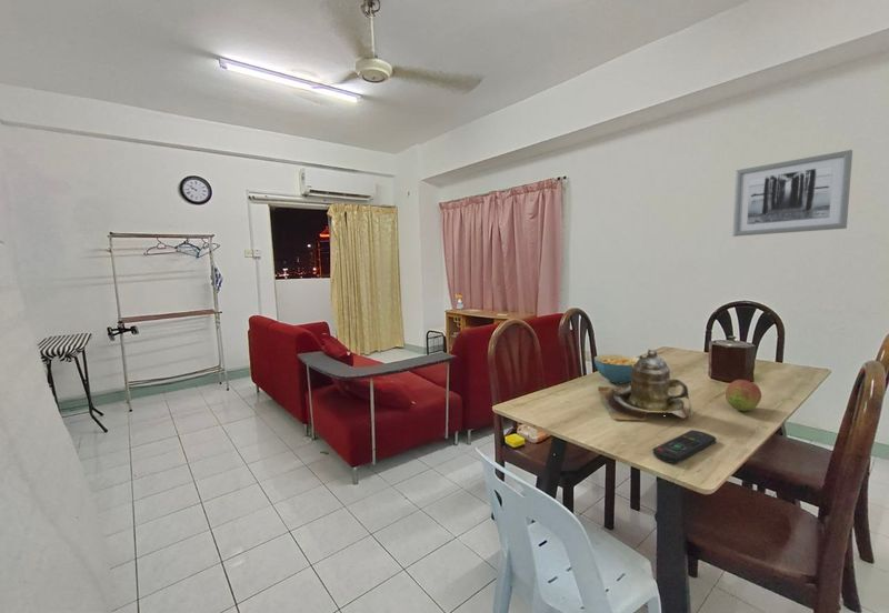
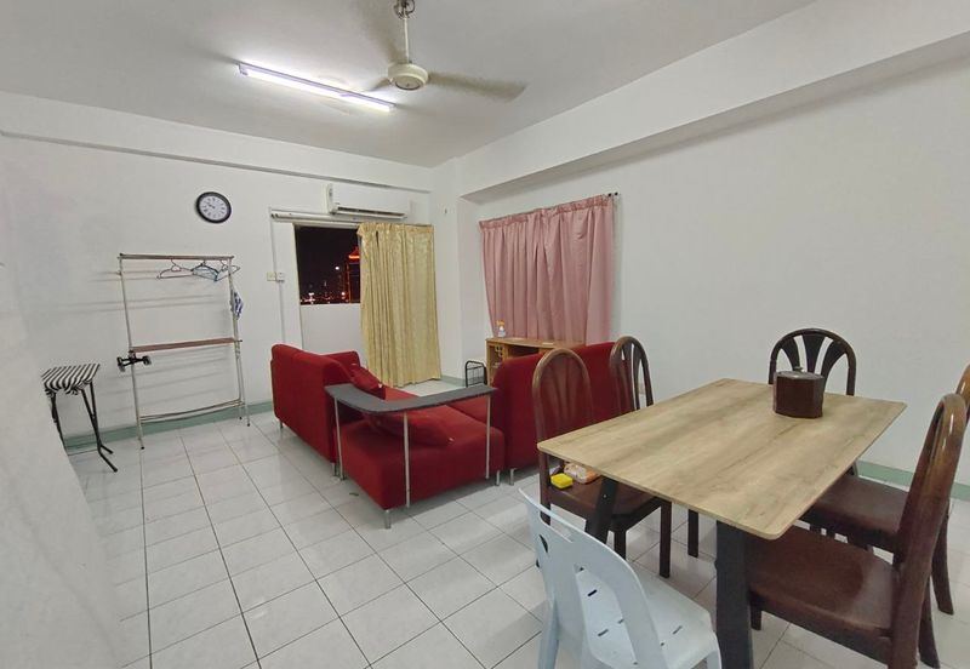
- fruit (742, 395)
- cereal bowl (618, 370)
- remote control (685, 444)
- wall art (787, 197)
- teapot (642, 378)
